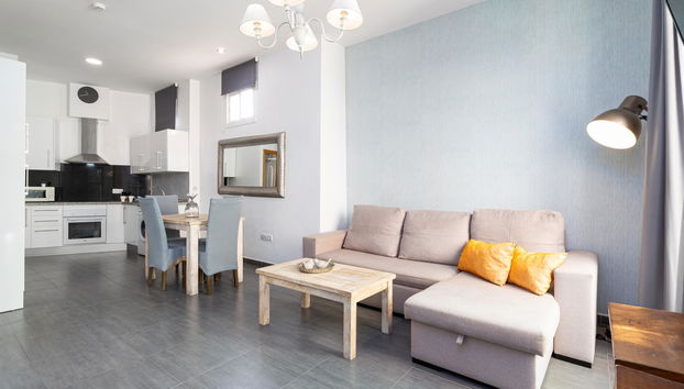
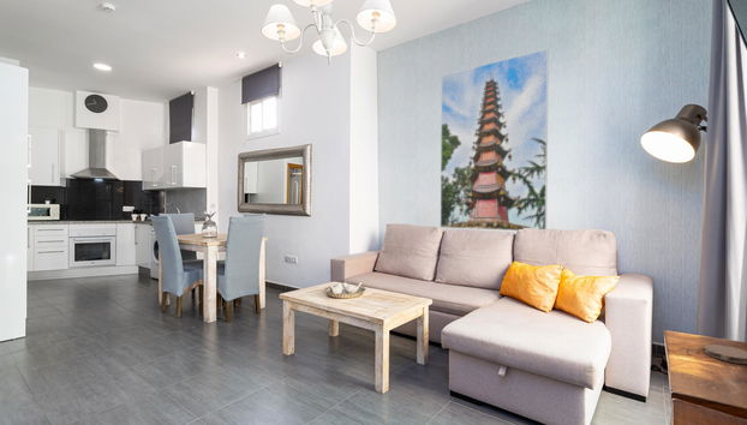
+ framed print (489, 146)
+ coaster (728, 353)
